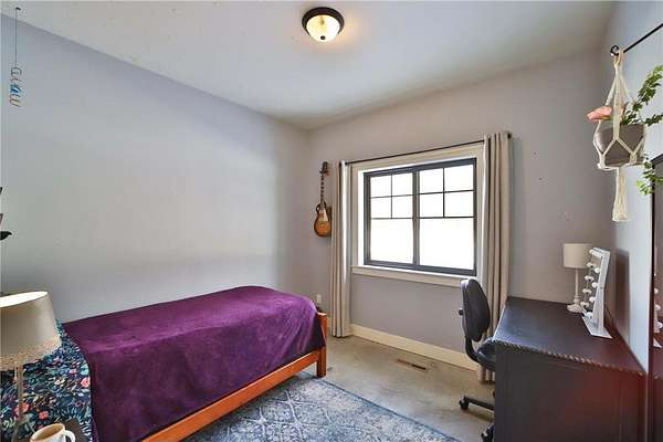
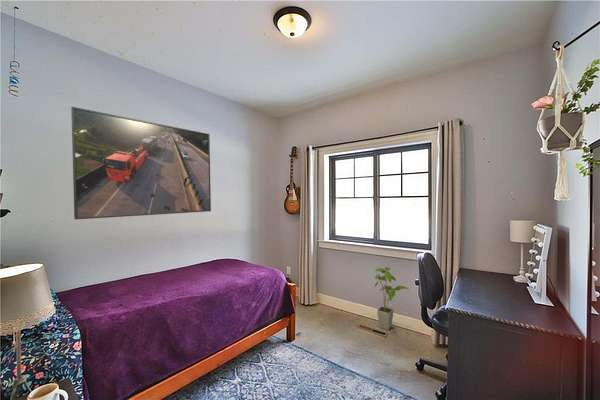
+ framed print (154, 168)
+ house plant (388, 299)
